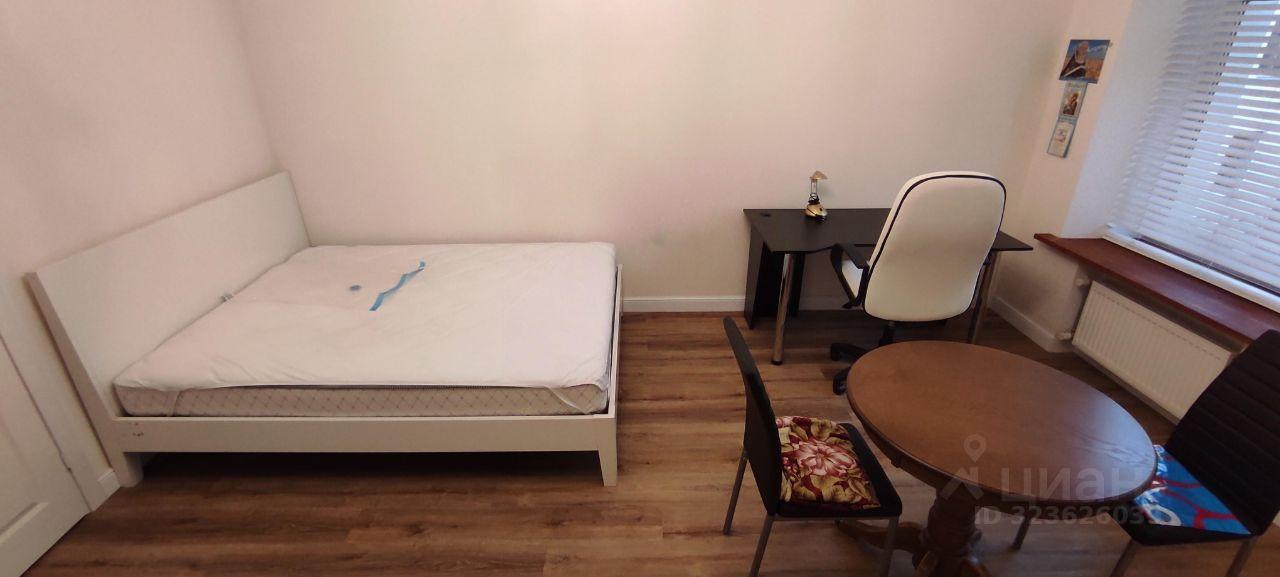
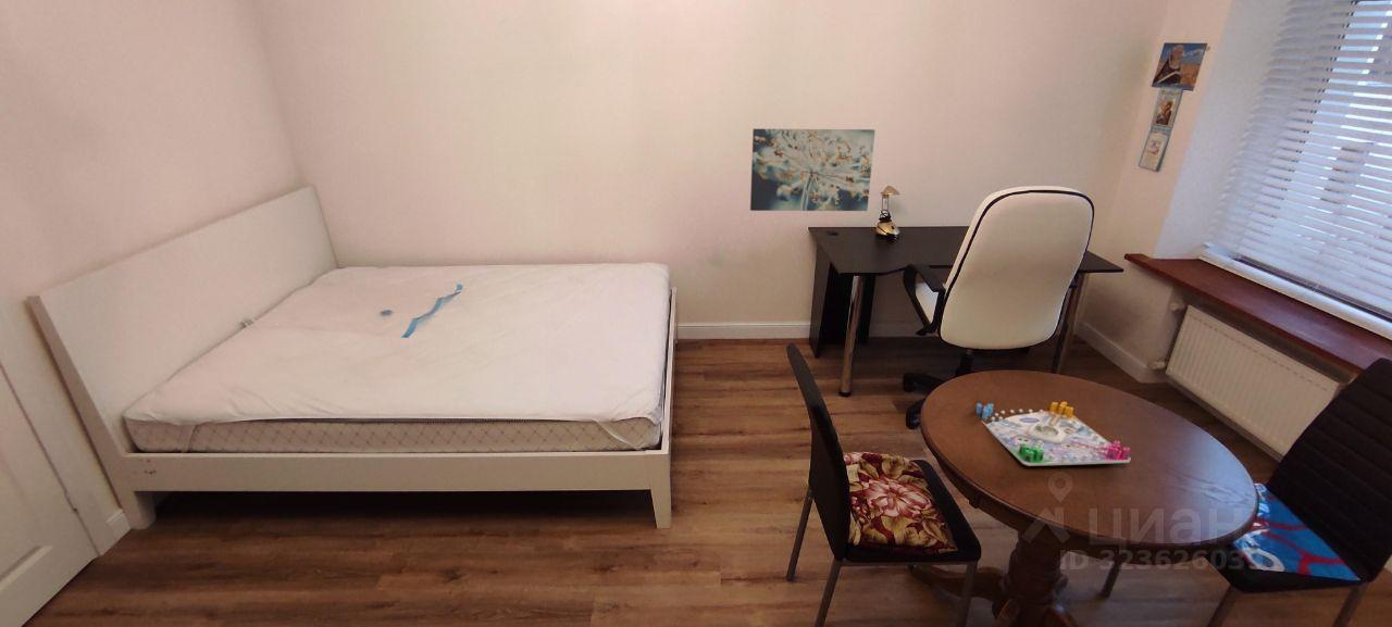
+ board game (1046, 430)
+ wall art (810, 171)
